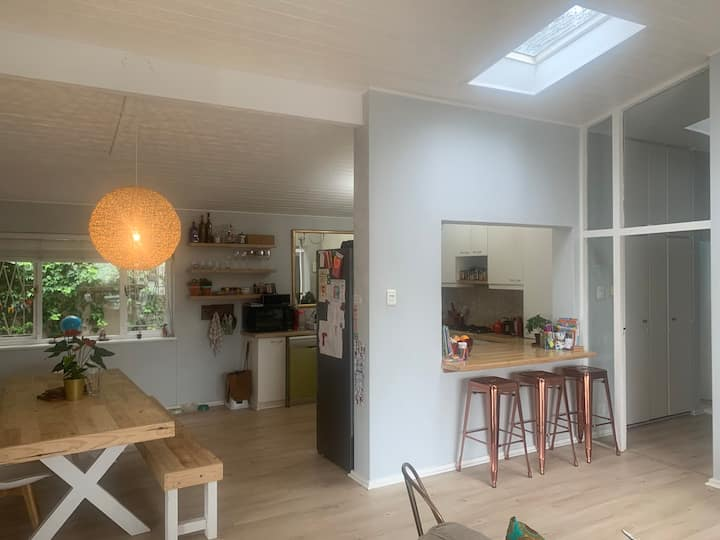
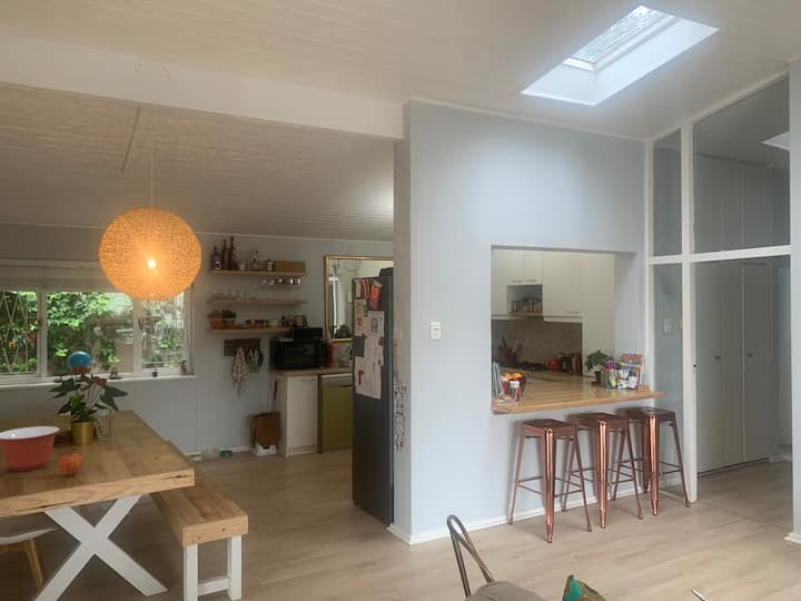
+ mixing bowl (28, 450)
+ fruit (70, 463)
